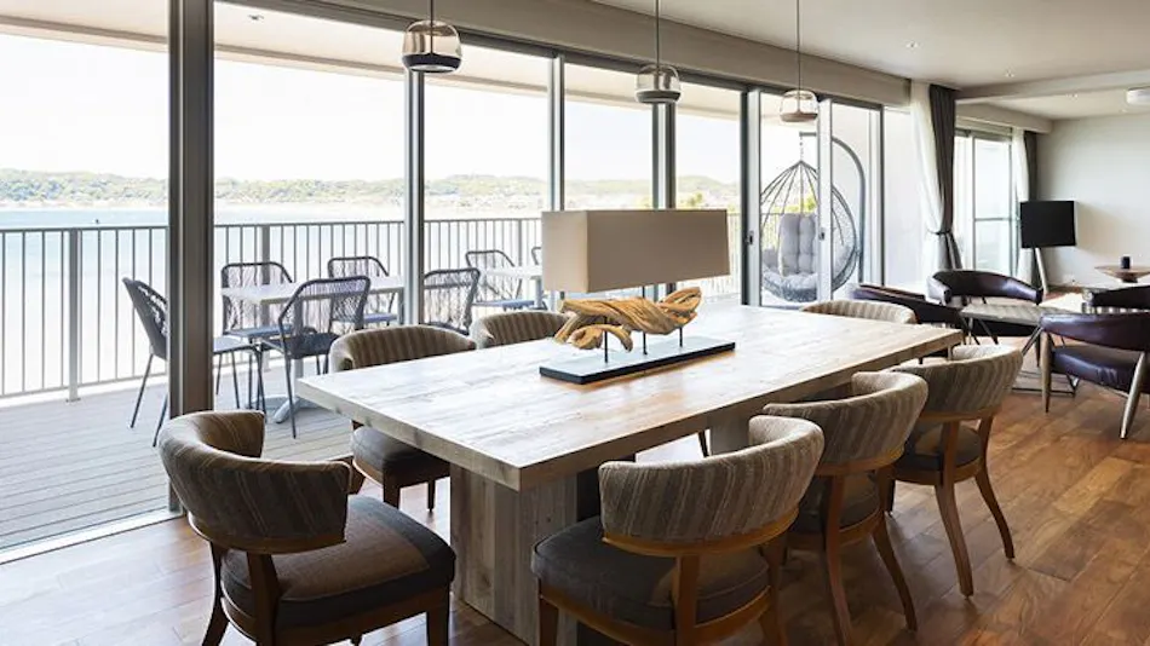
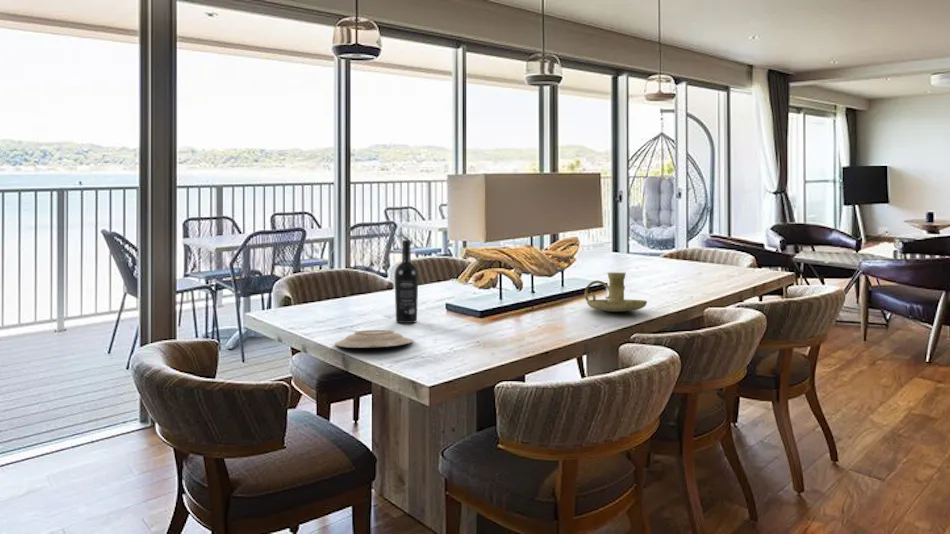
+ candle holder (611, 291)
+ plate (374, 337)
+ wine bottle (406, 281)
